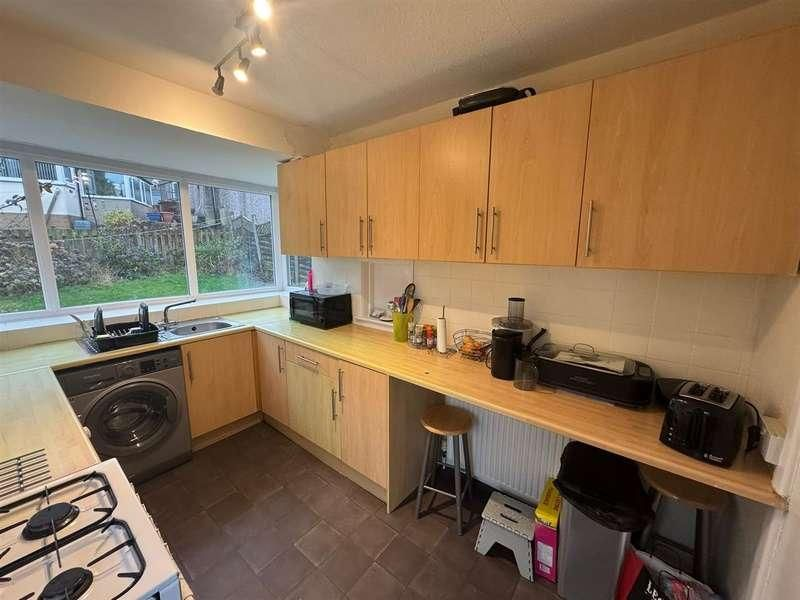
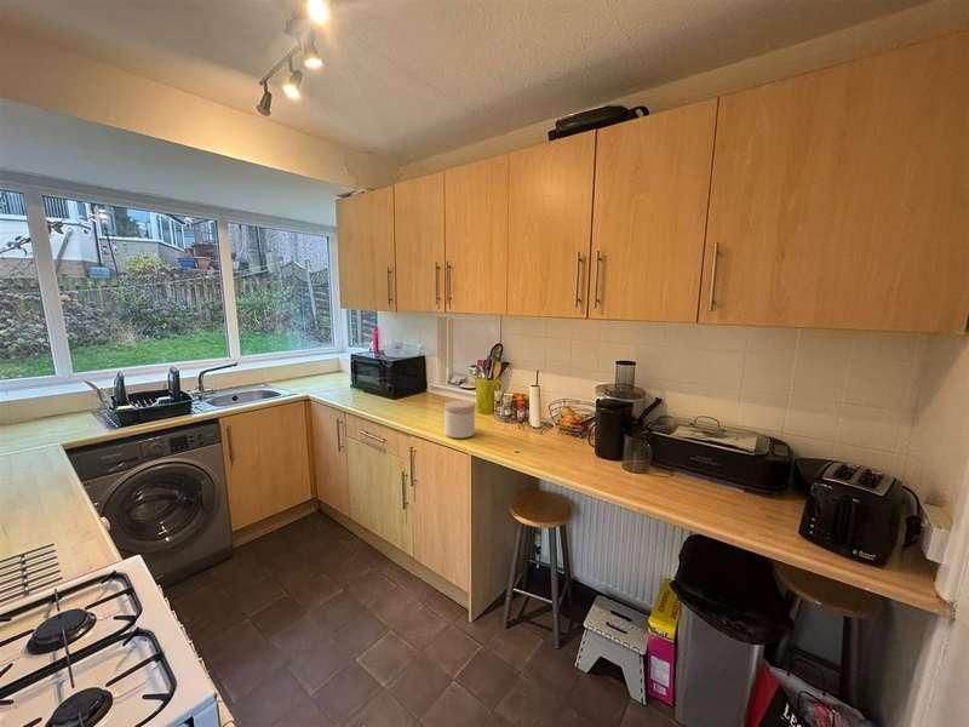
+ jar (459, 418)
